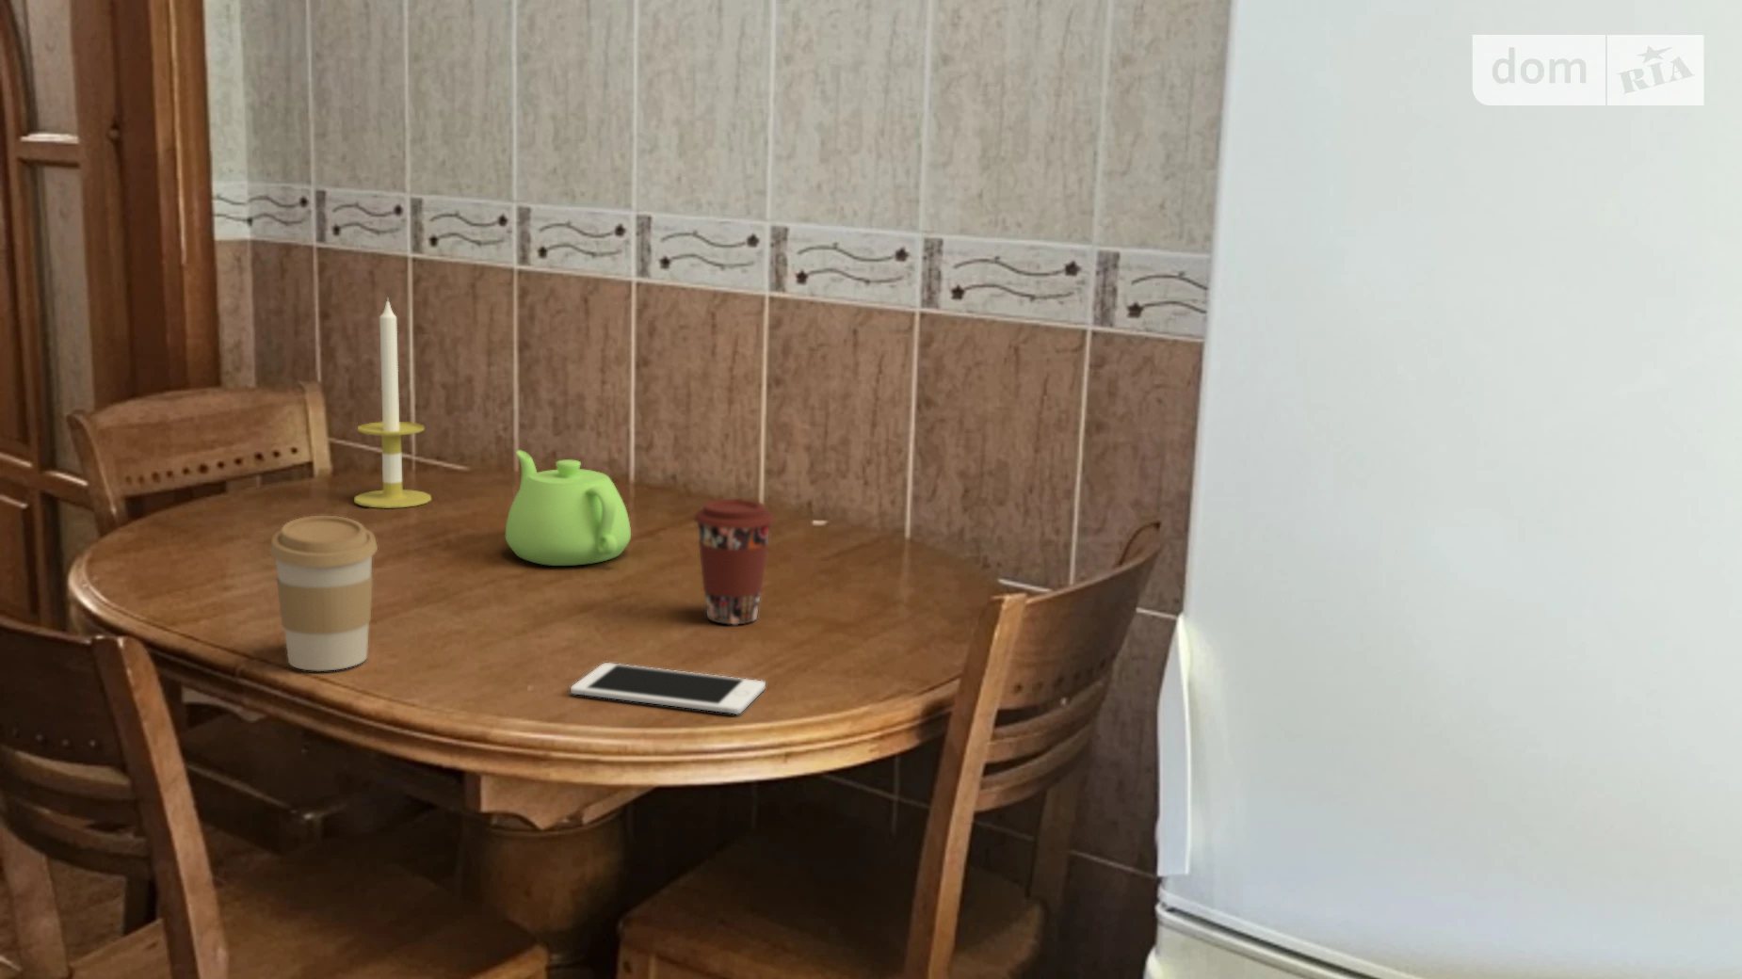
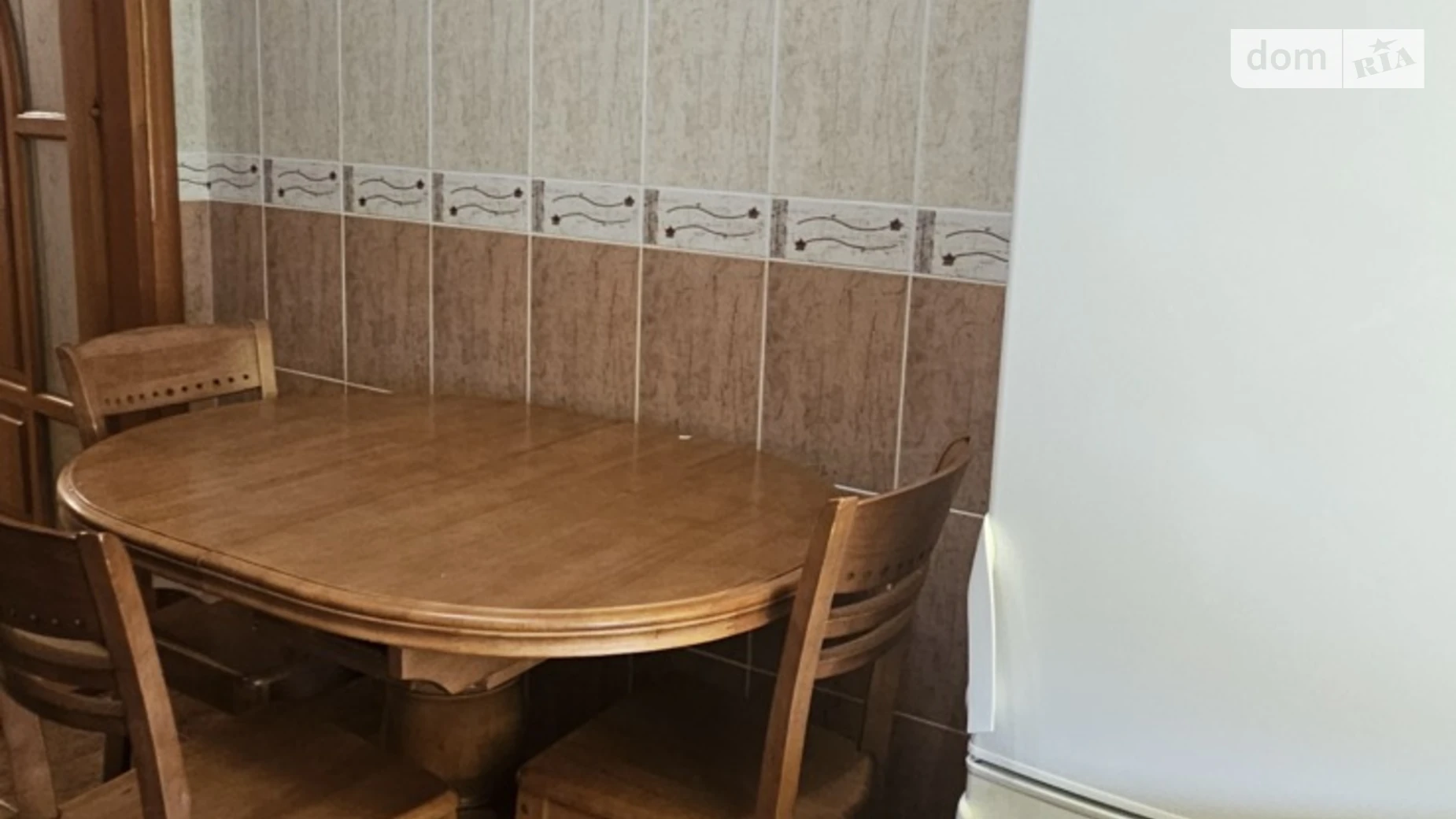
- teapot (564, 506)
- candle (390, 399)
- cell phone (669, 687)
- coffee cup (732, 561)
- coffee cup (325, 592)
